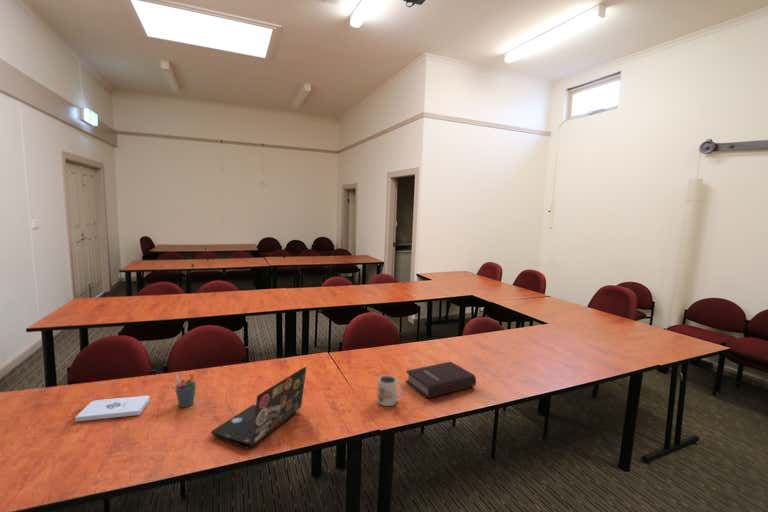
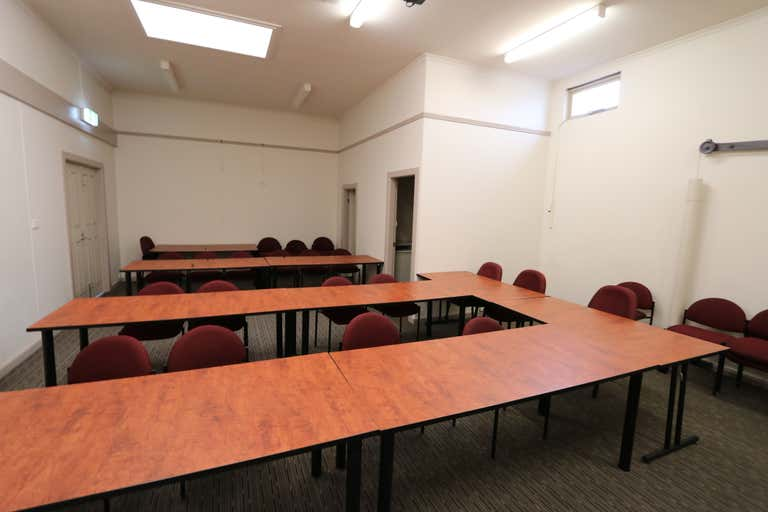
- pen holder (186, 389)
- mug (390, 389)
- notepad (115, 407)
- laptop (261, 398)
- book (440, 379)
